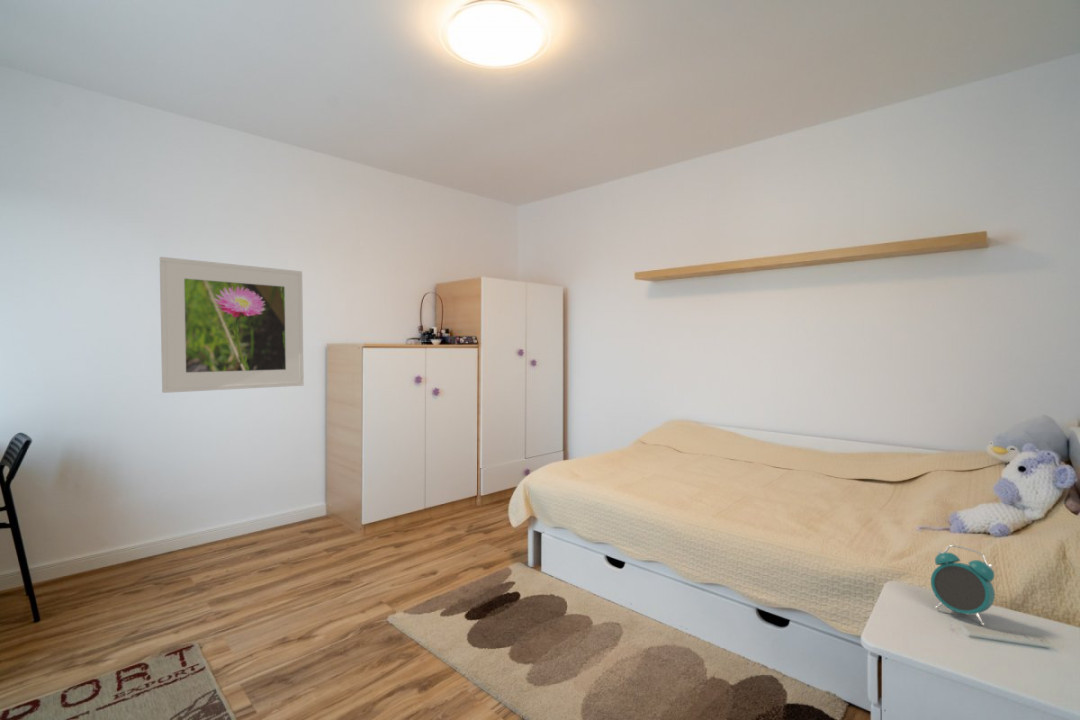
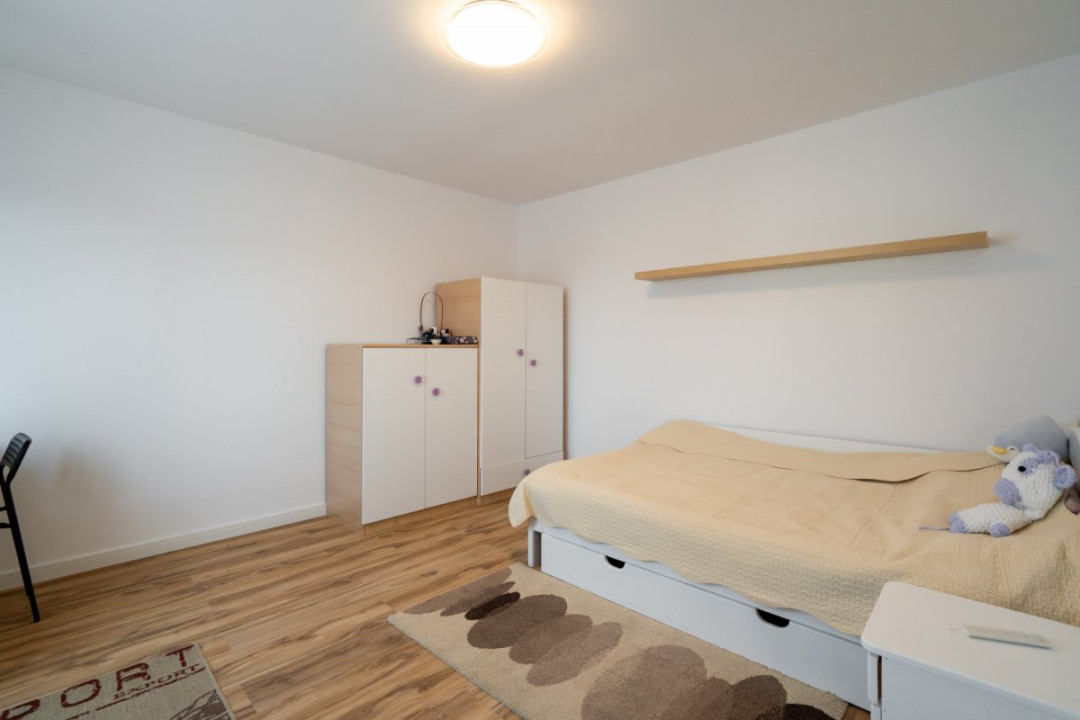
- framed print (237, 327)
- alarm clock (962, 582)
